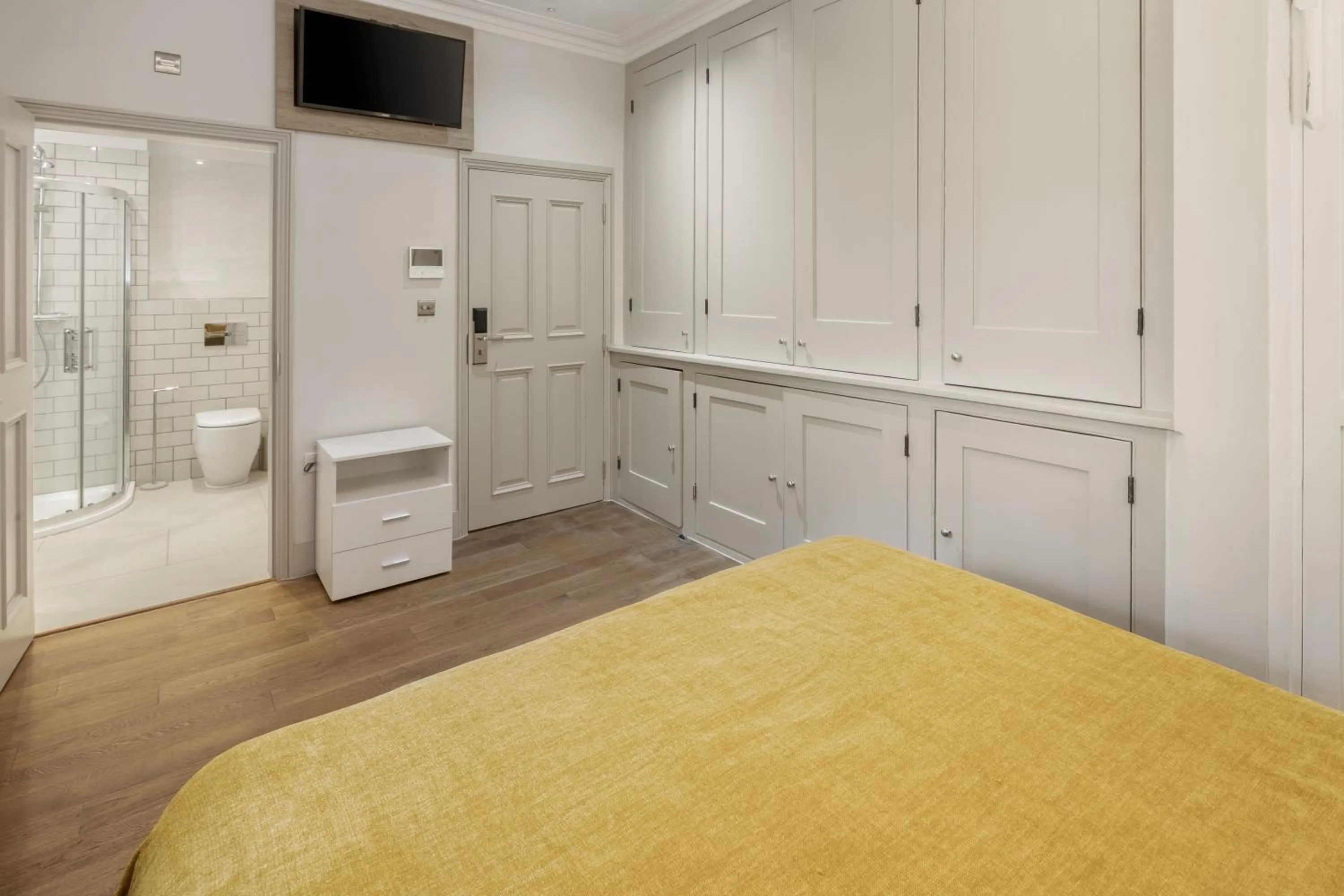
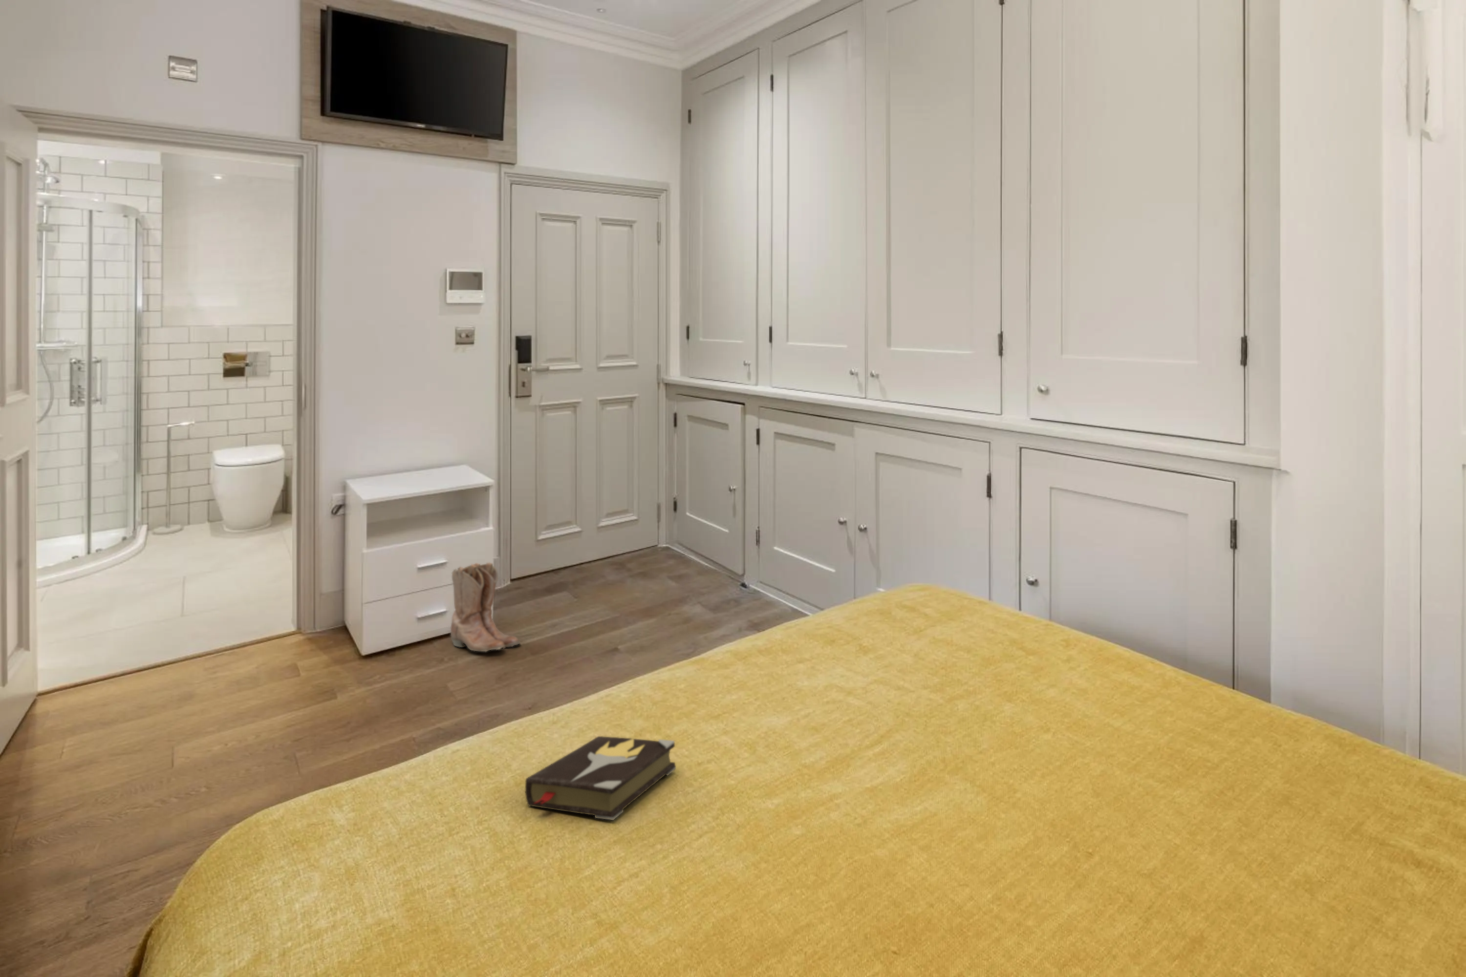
+ boots (485, 604)
+ hardback book (604, 770)
